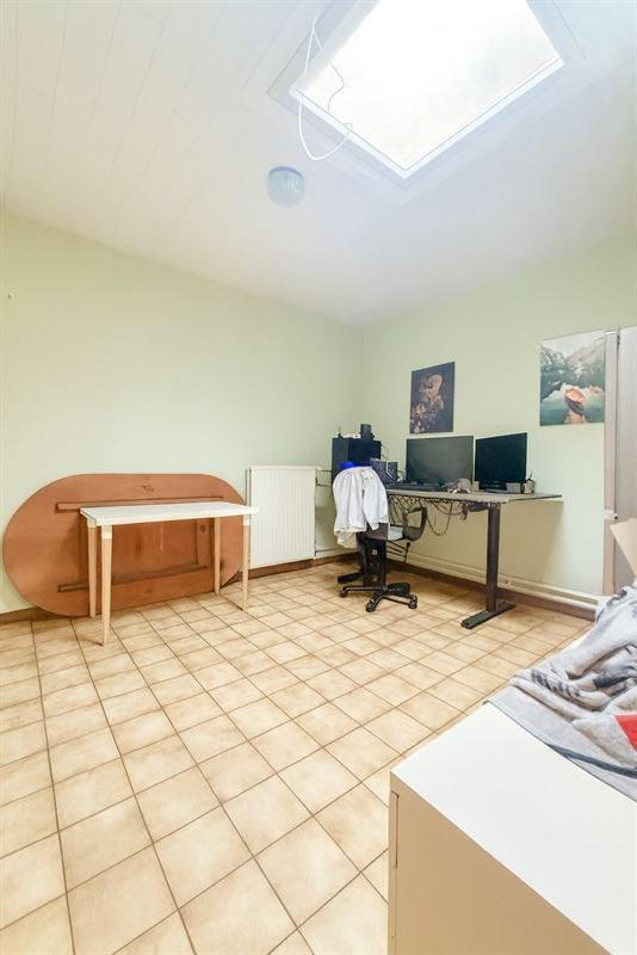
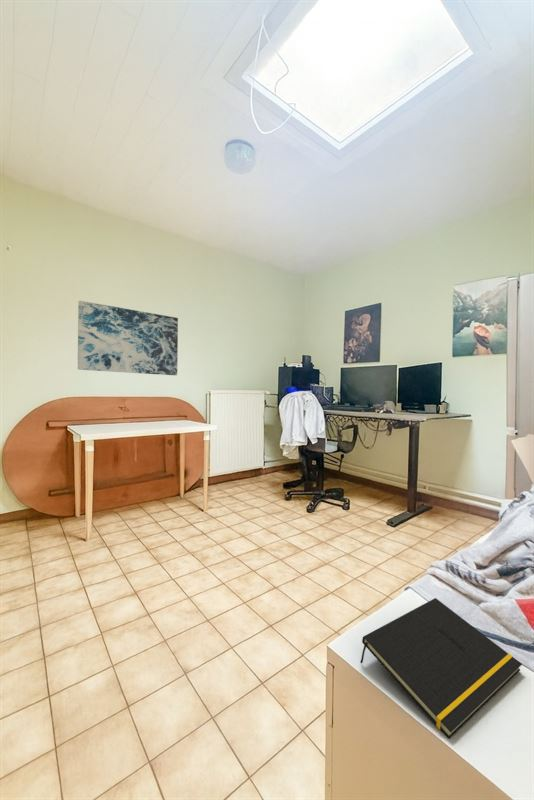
+ wall art (132, 341)
+ notepad (440, 653)
